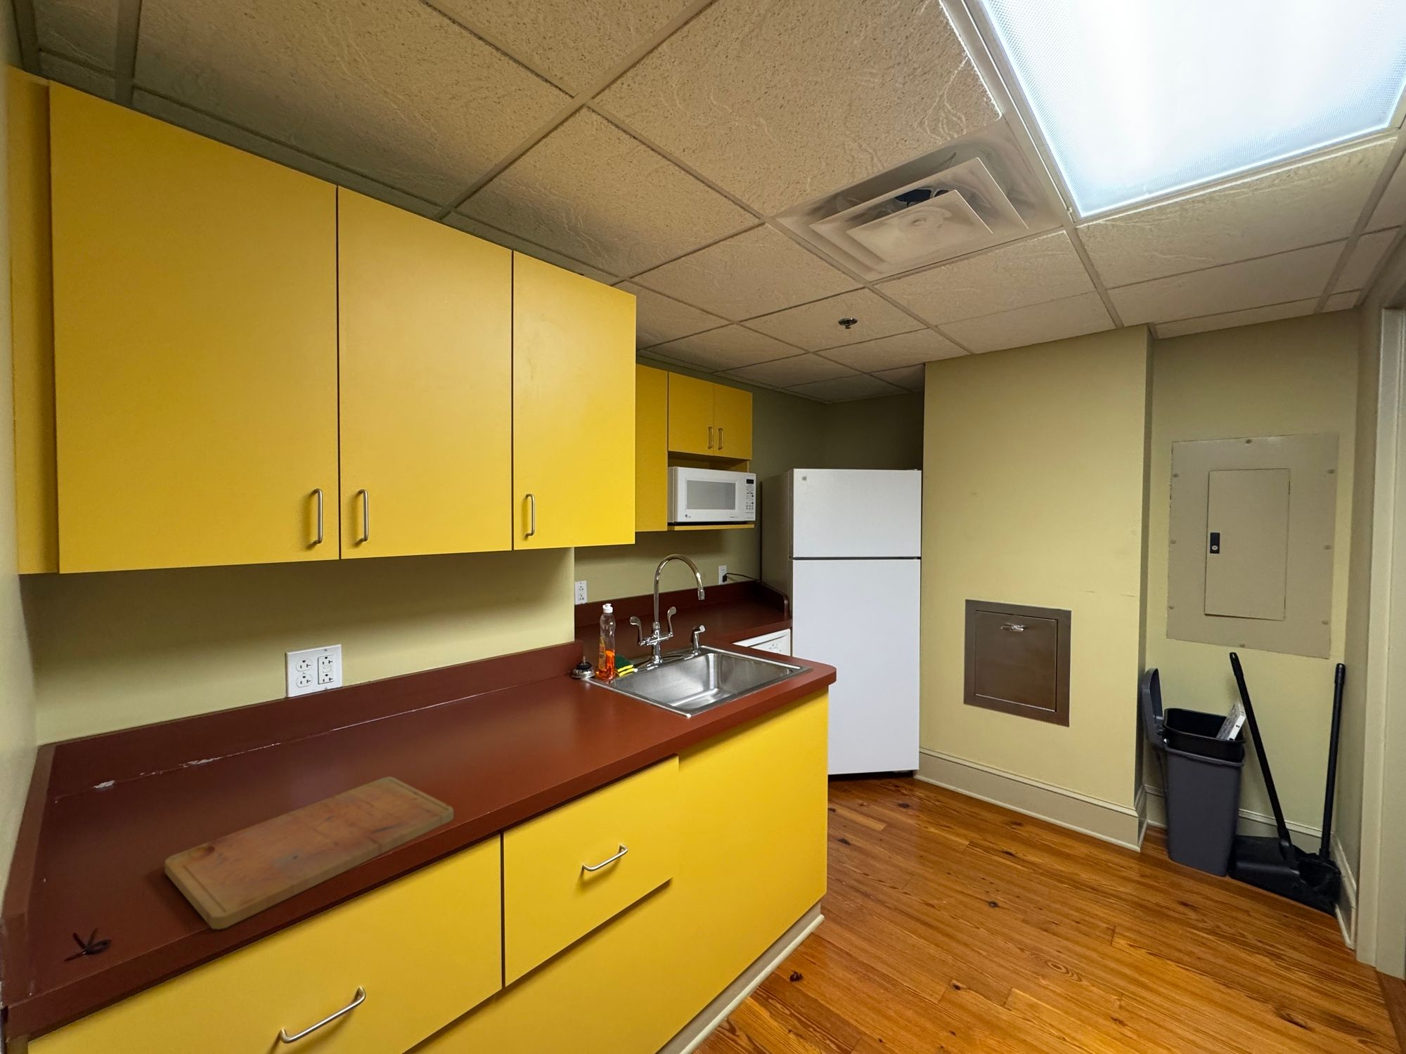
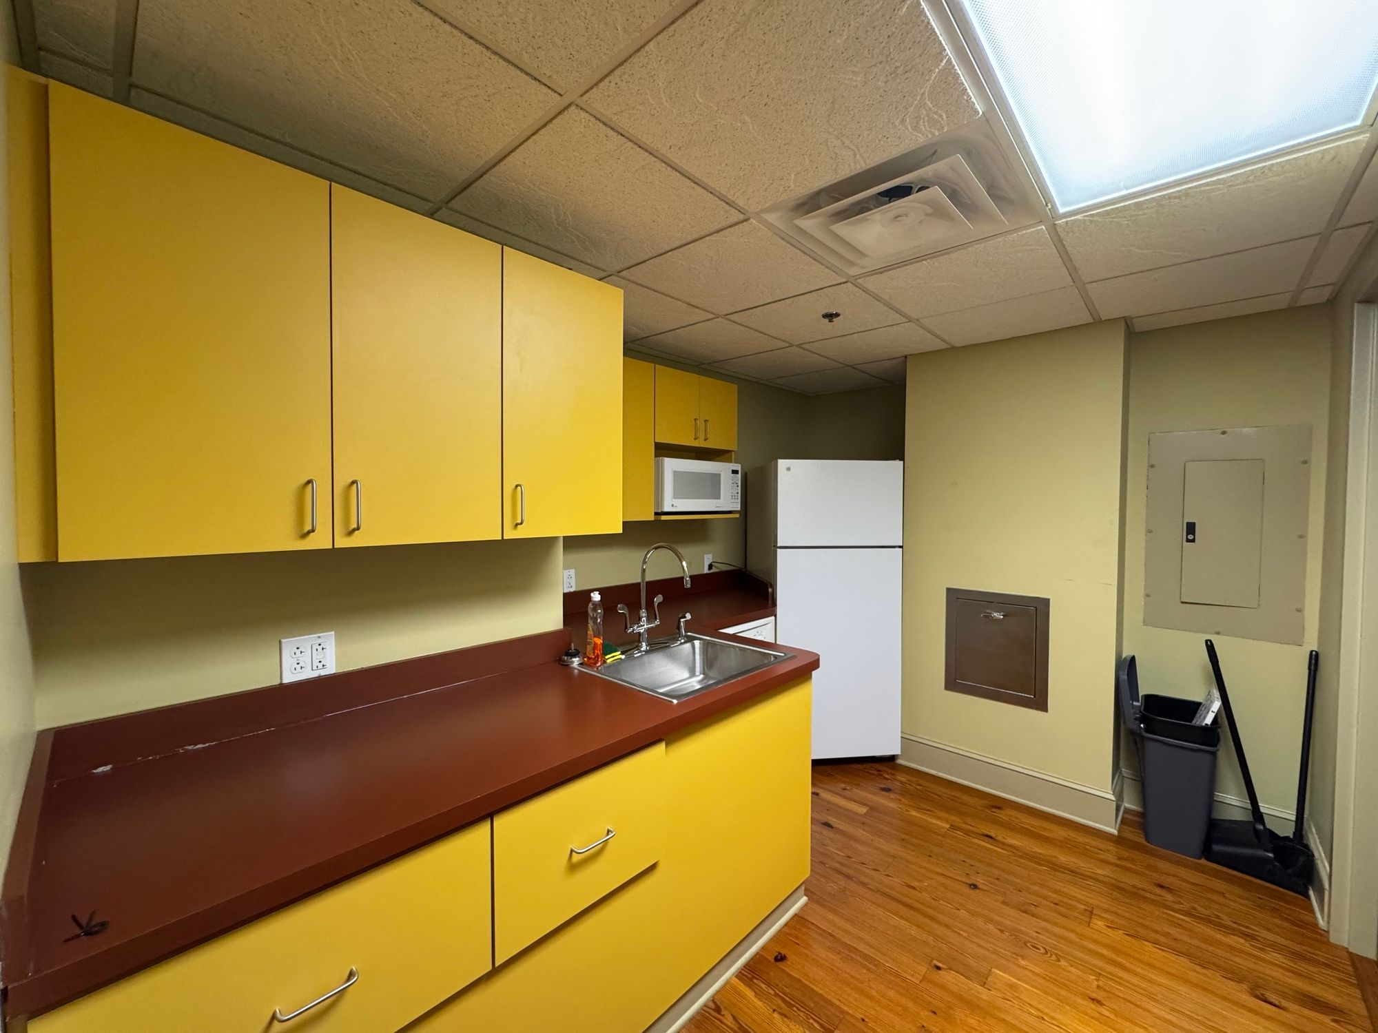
- cutting board (321, 837)
